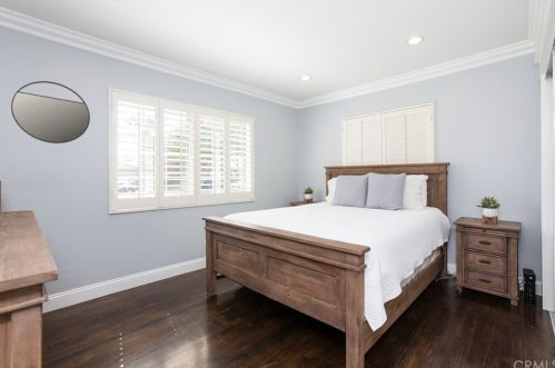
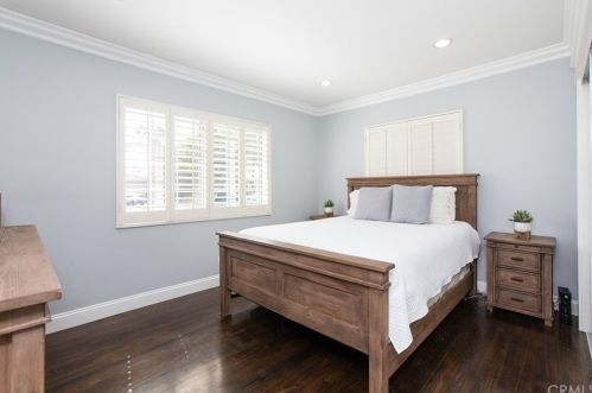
- home mirror (53, 112)
